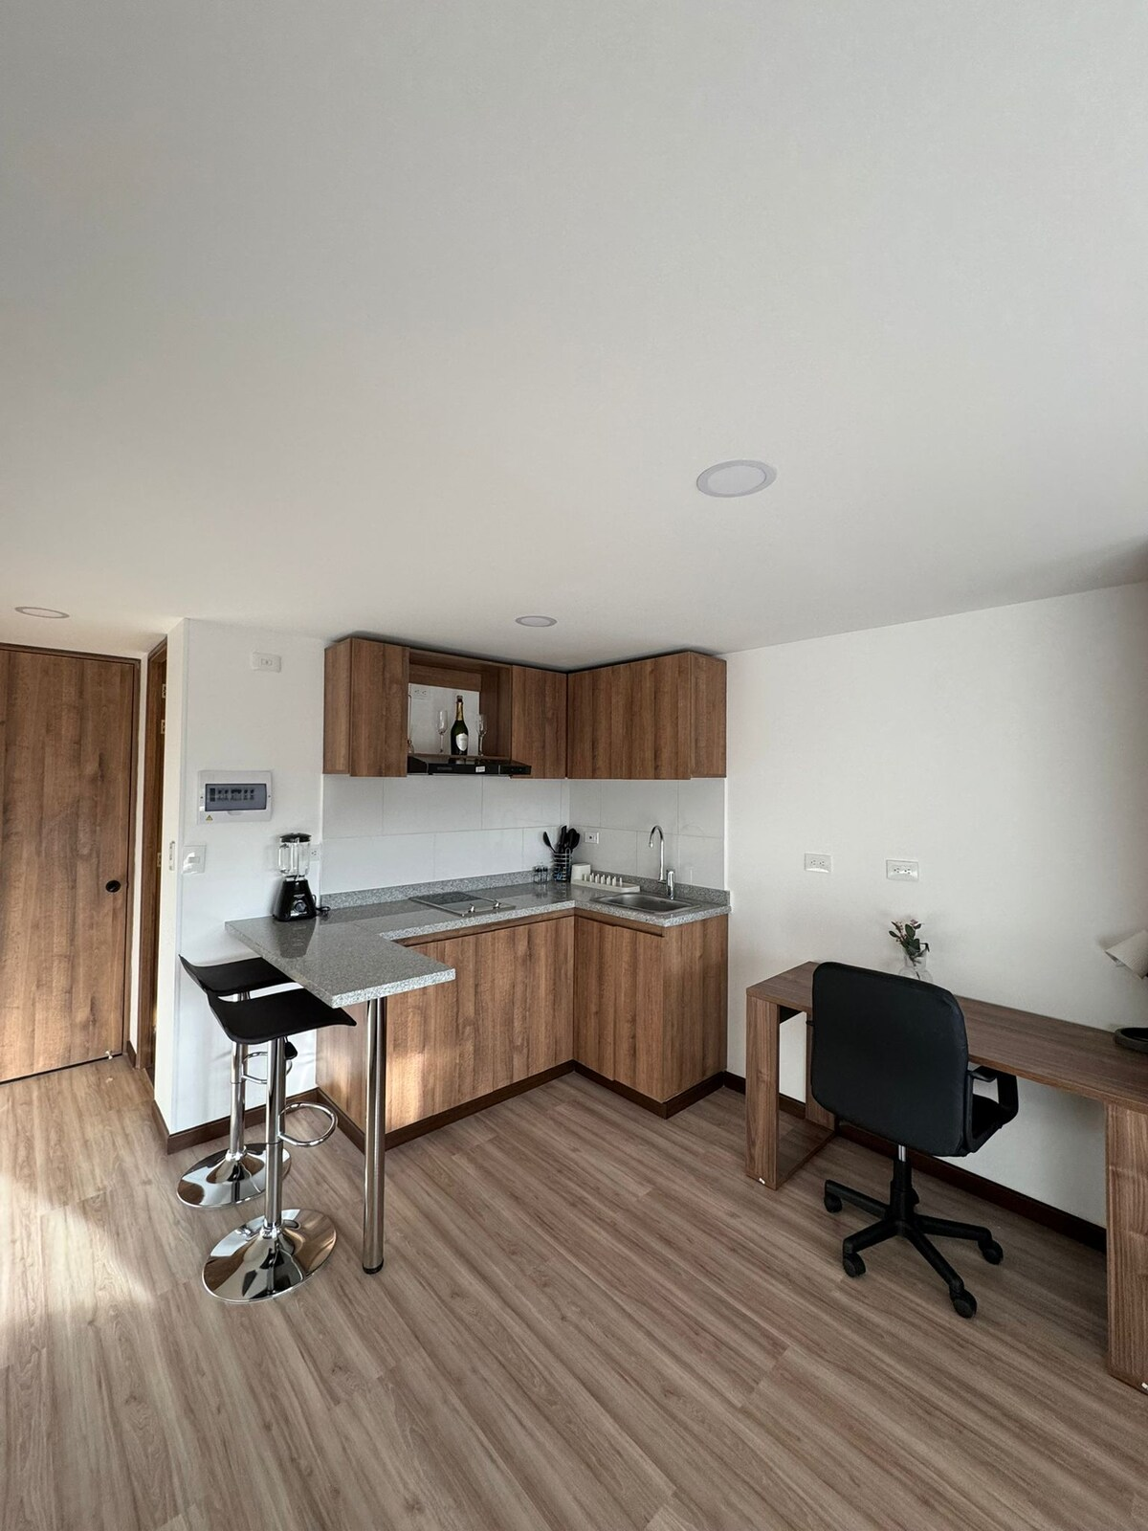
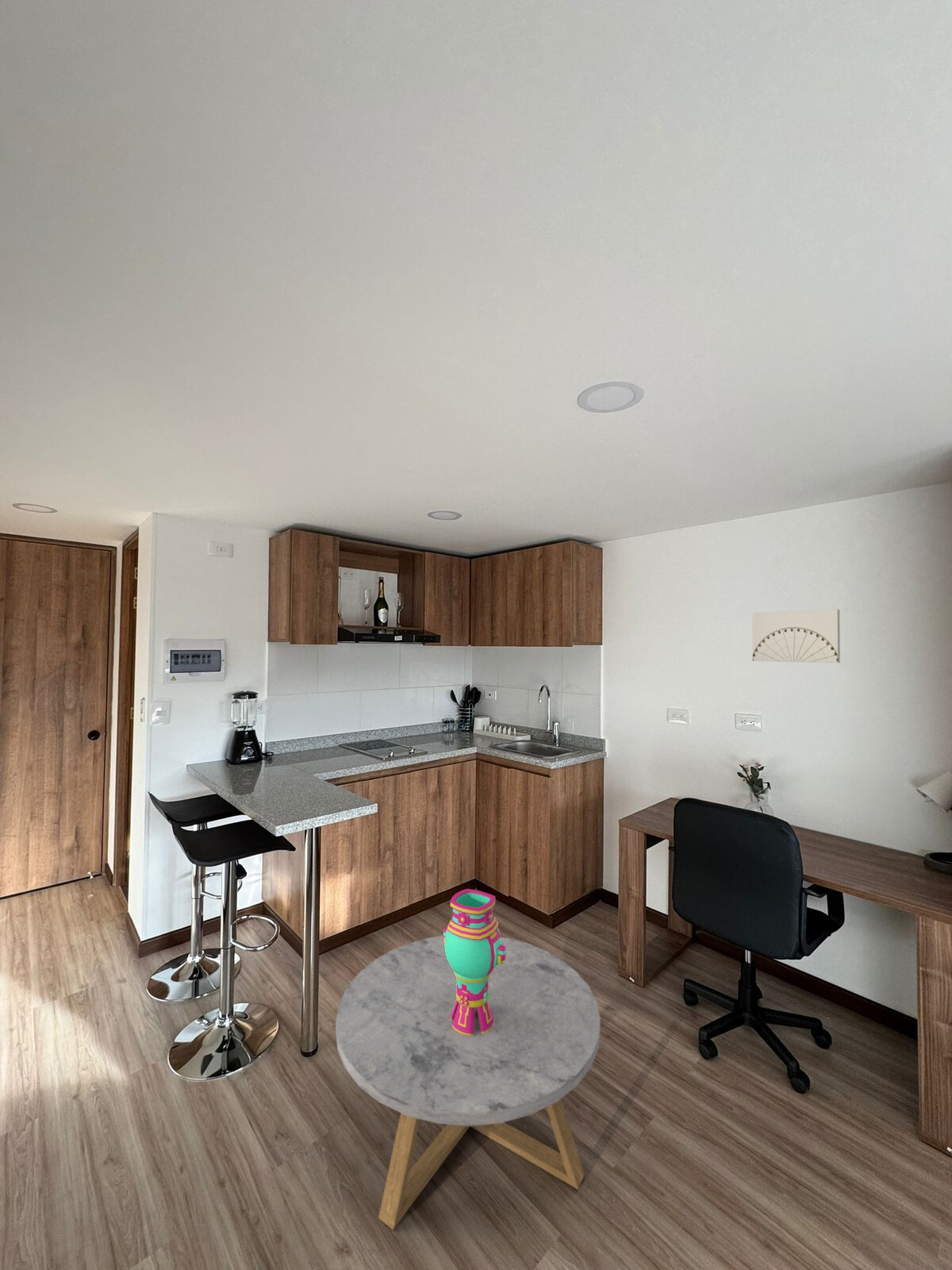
+ wall art (793, 636)
+ coffee table (468, 1059)
+ decorative vase (474, 957)
